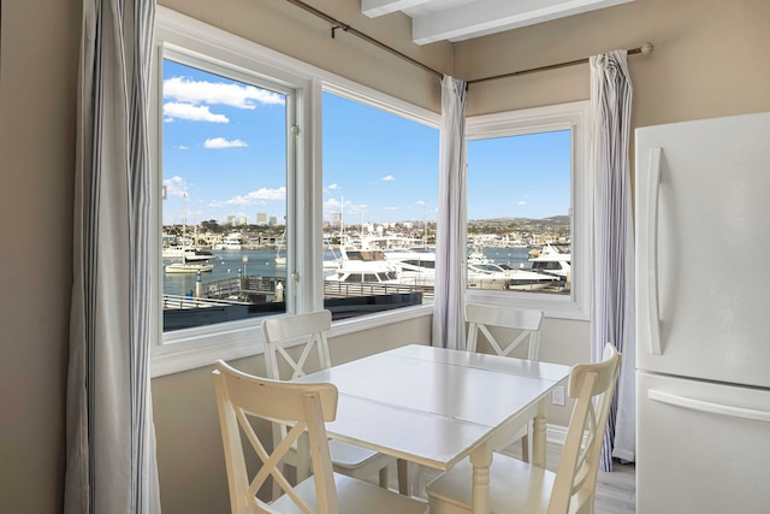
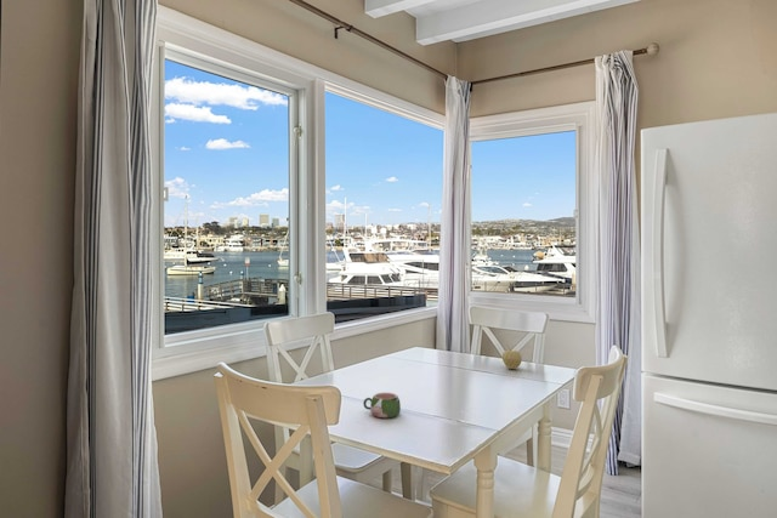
+ fruit (511, 357)
+ mug (381, 404)
